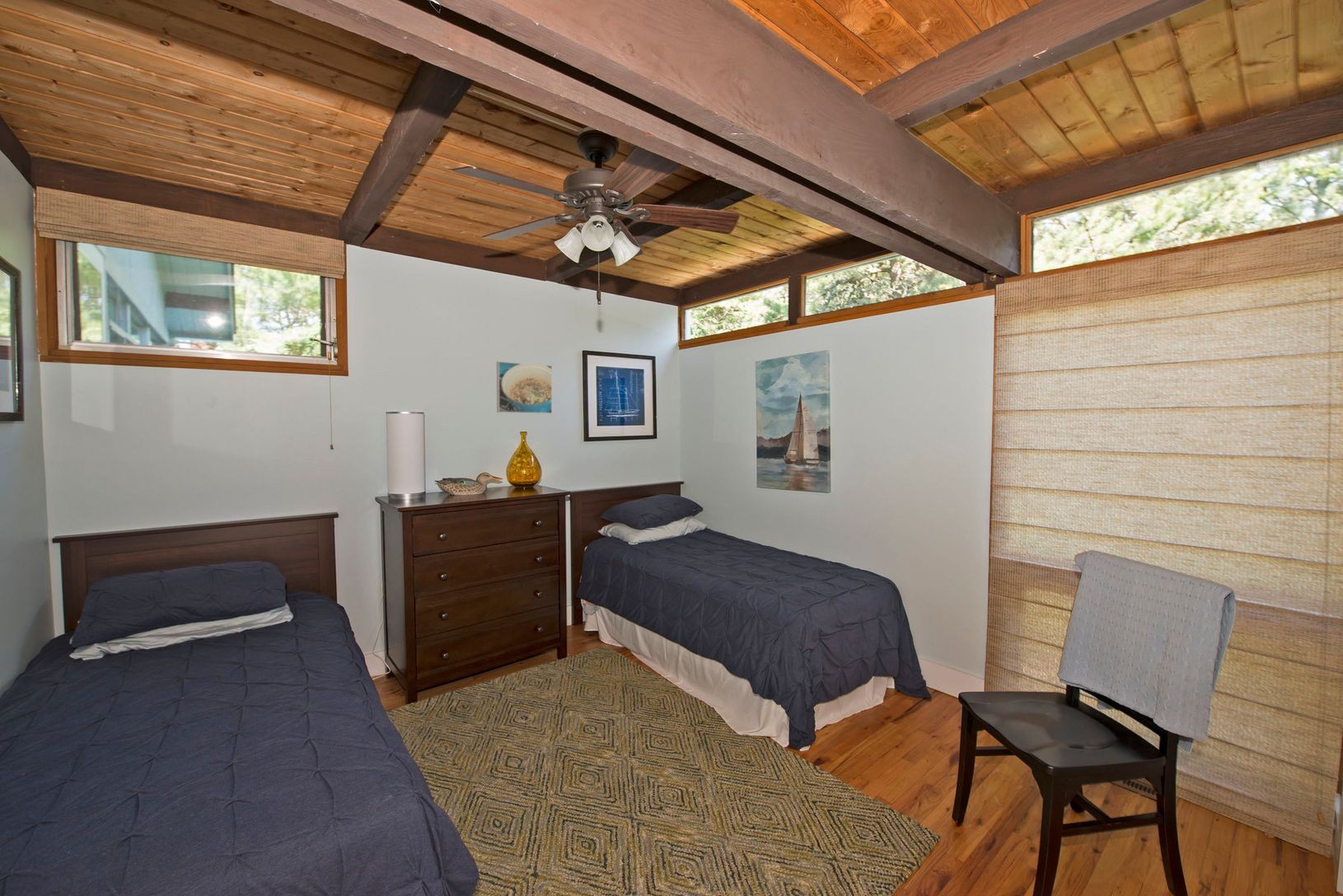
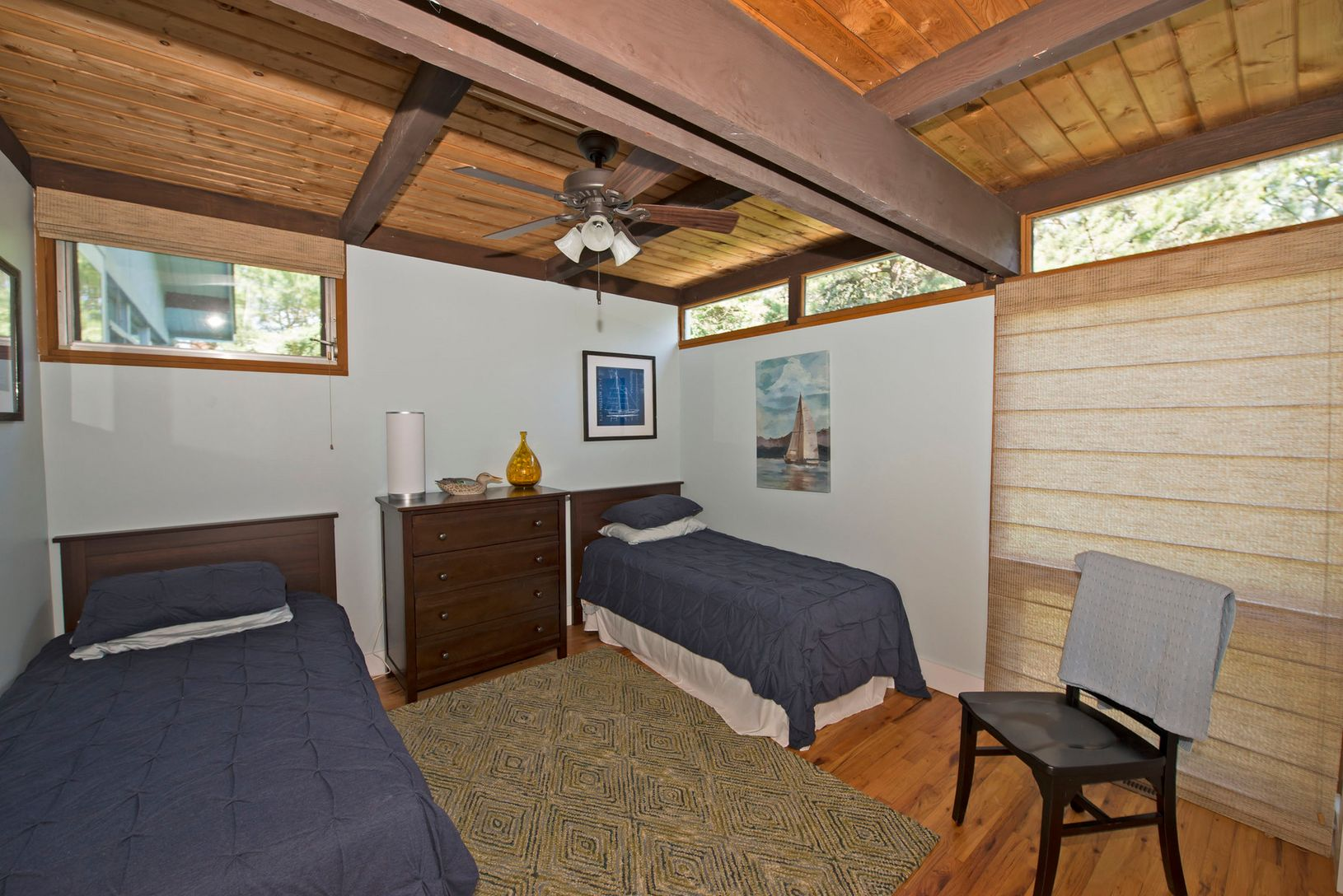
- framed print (525, 388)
